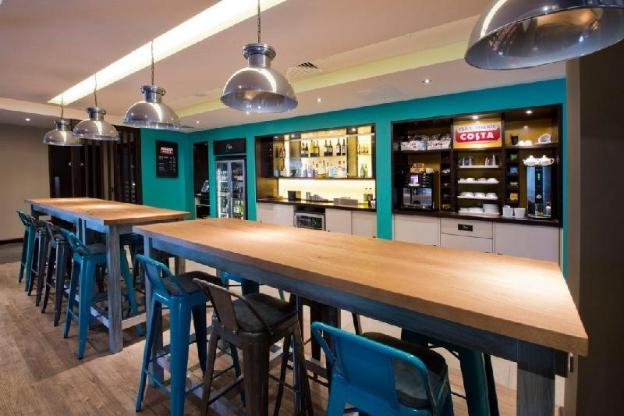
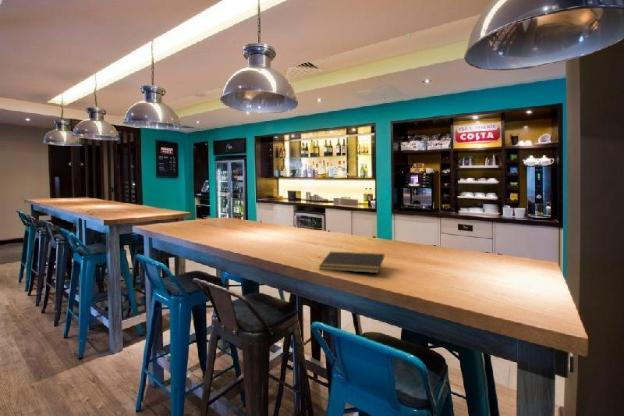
+ notepad (352, 261)
